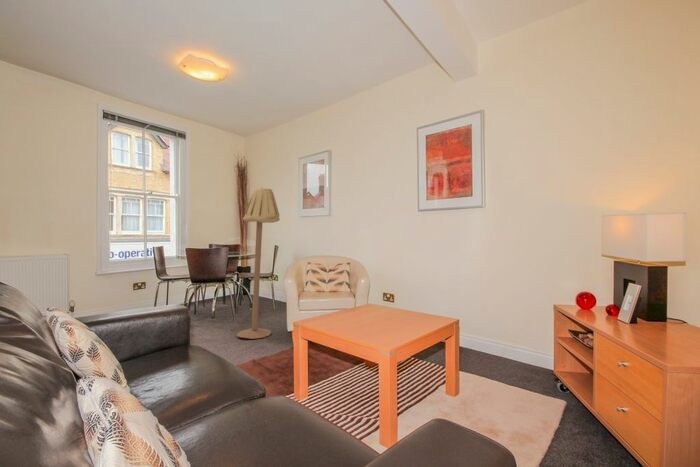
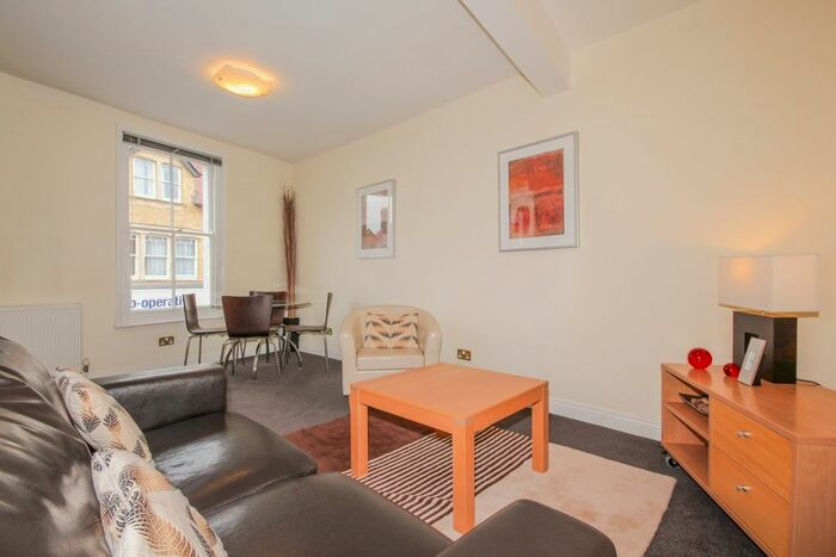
- floor lamp (259, 261)
